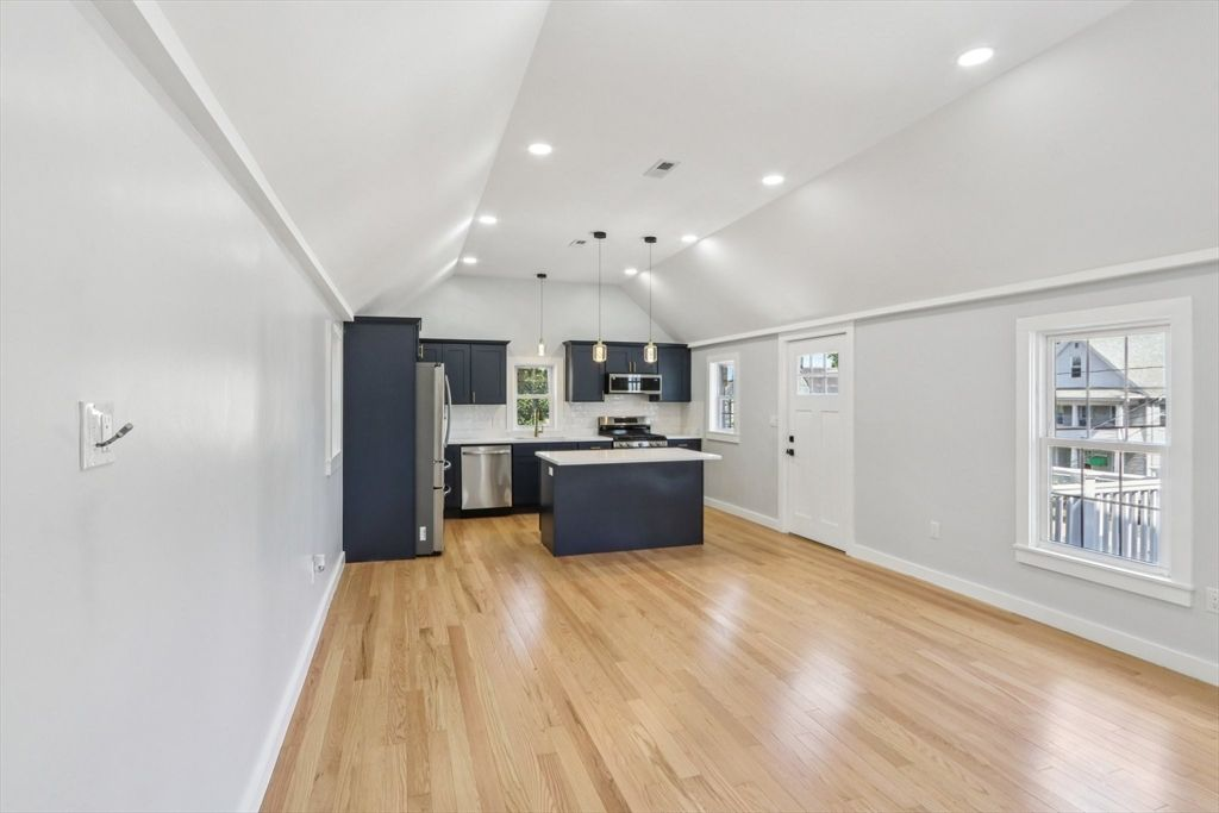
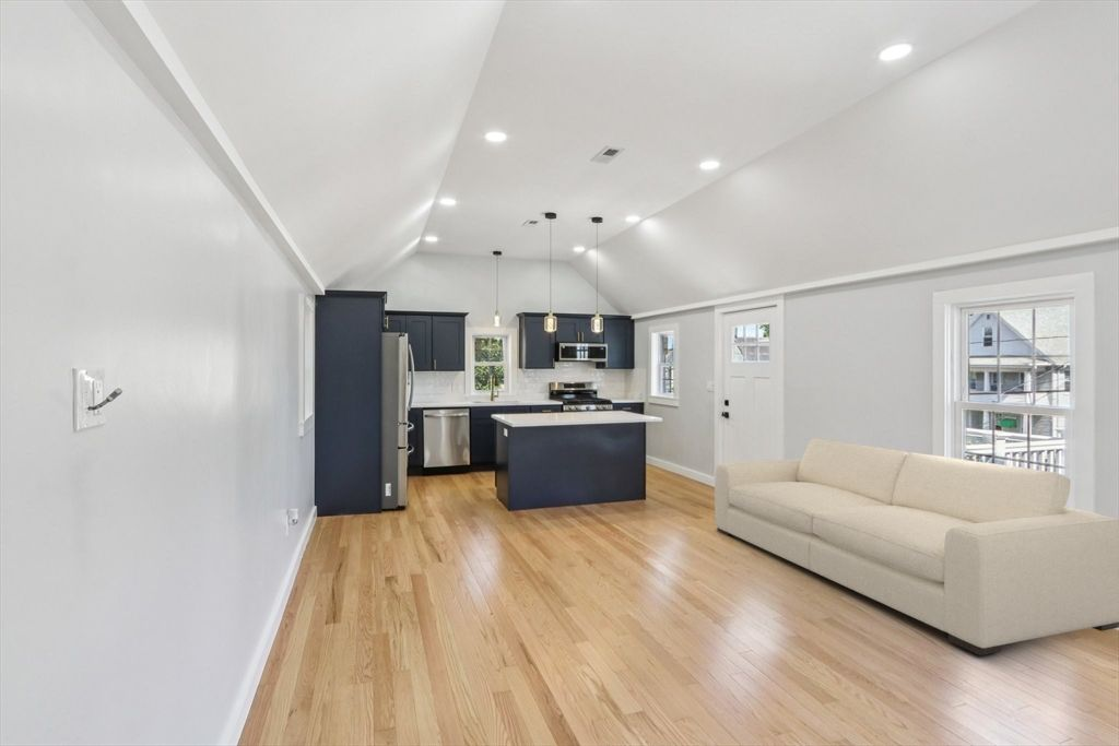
+ sofa (871, 510)
